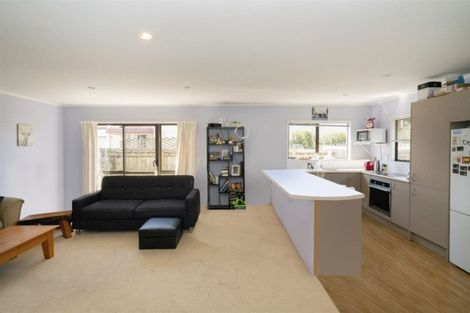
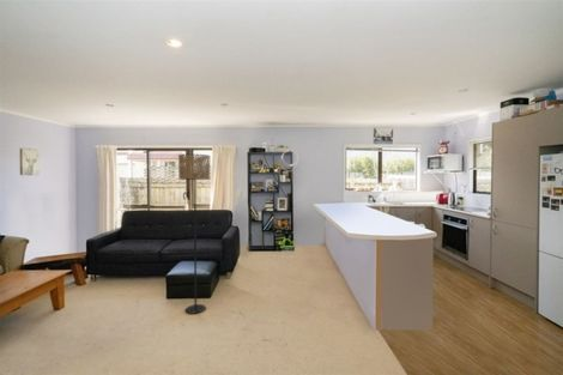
+ floor lamp (194, 232)
